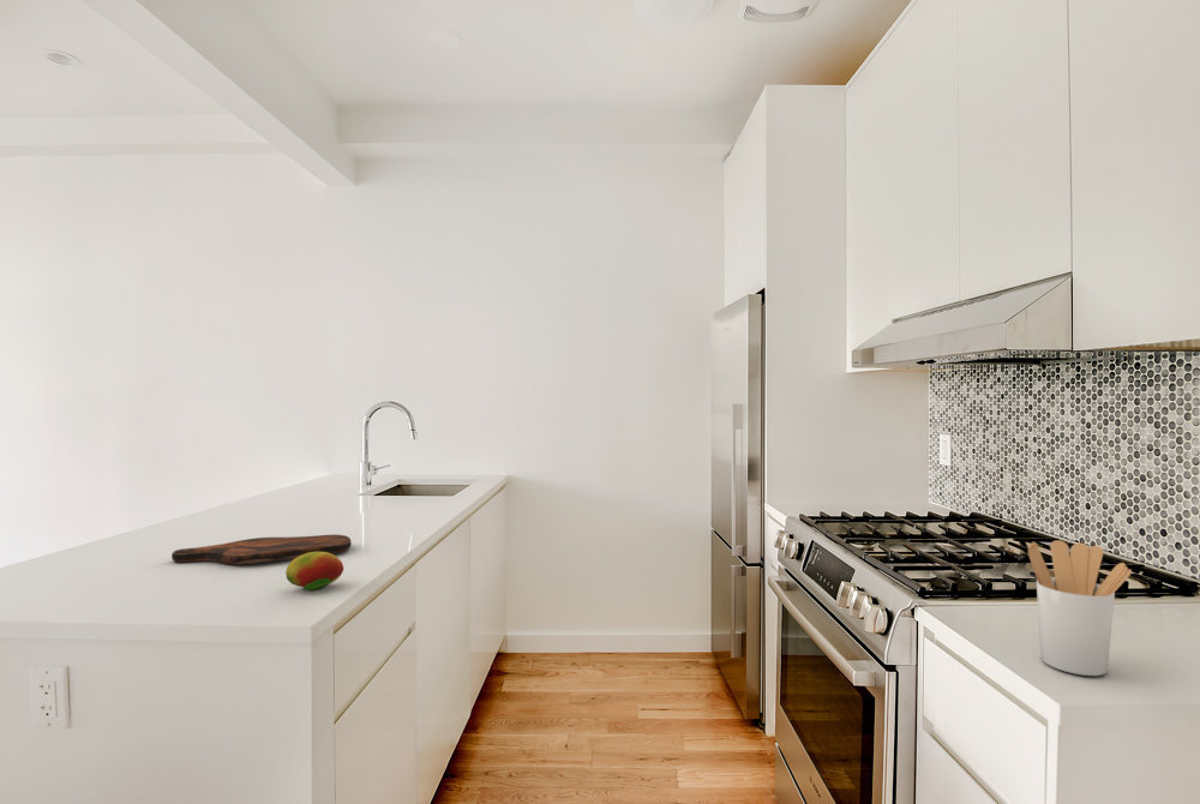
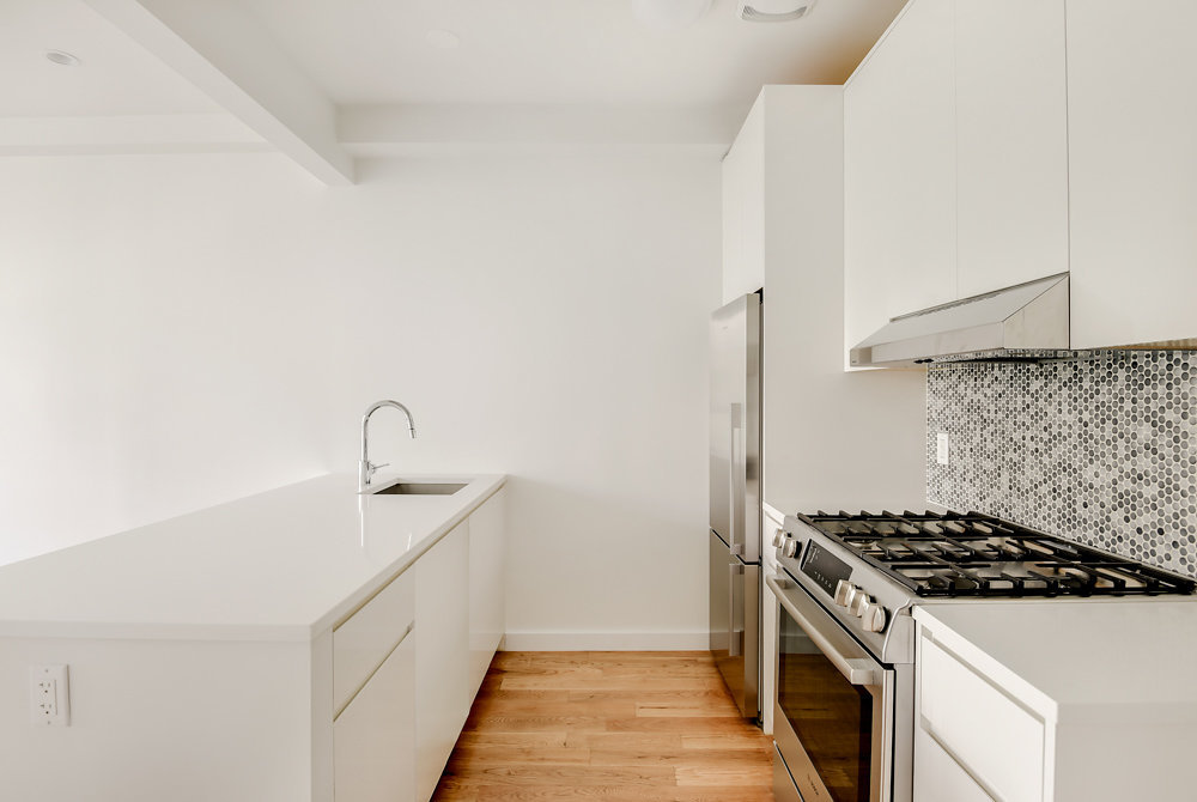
- fruit (314, 569)
- utensil holder (1074, 601)
- cutting board (264, 550)
